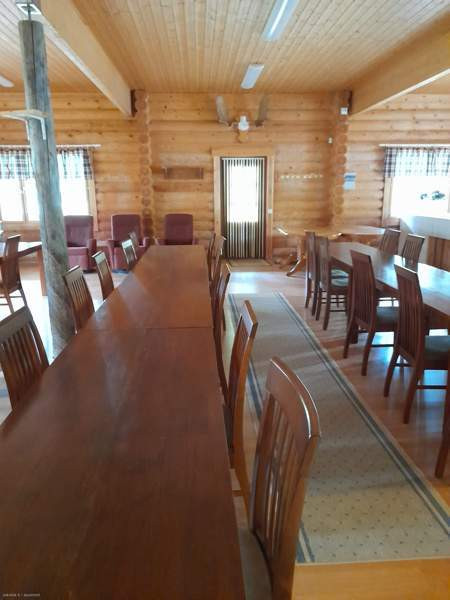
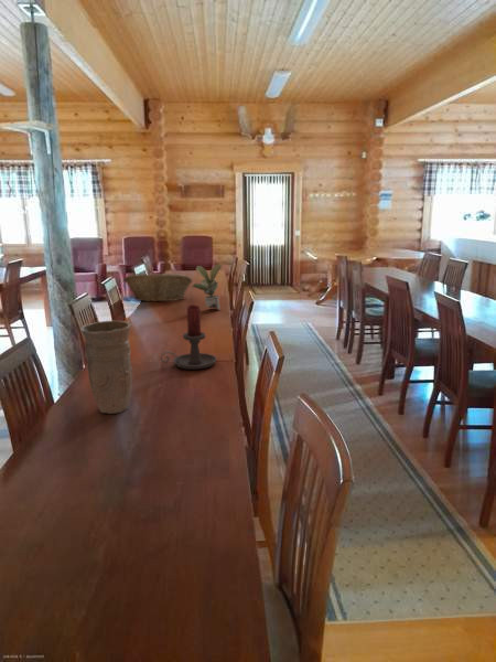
+ potted plant (206, 287)
+ fruit basket (158, 285)
+ candle holder (187, 335)
+ vase (109, 367)
